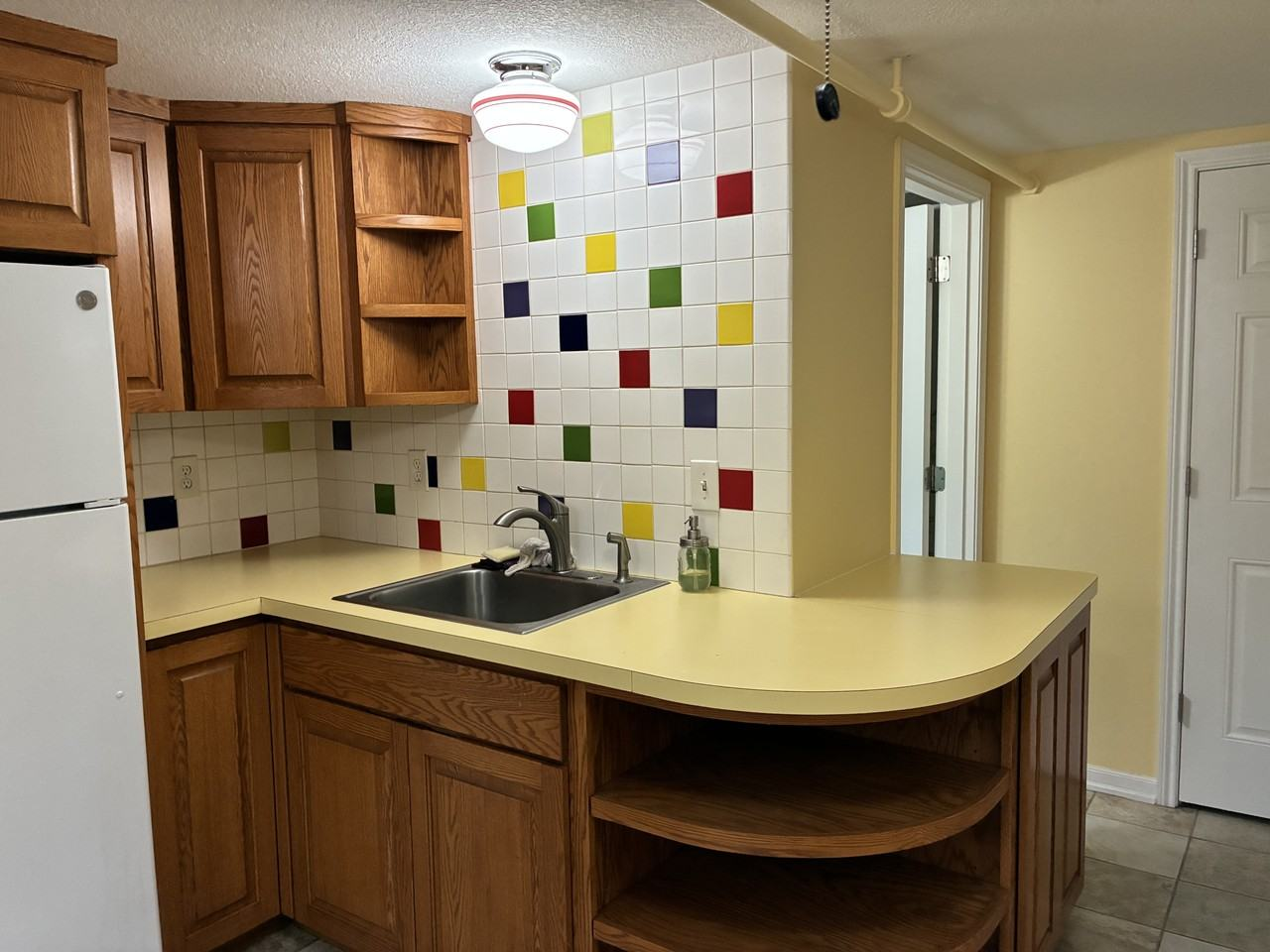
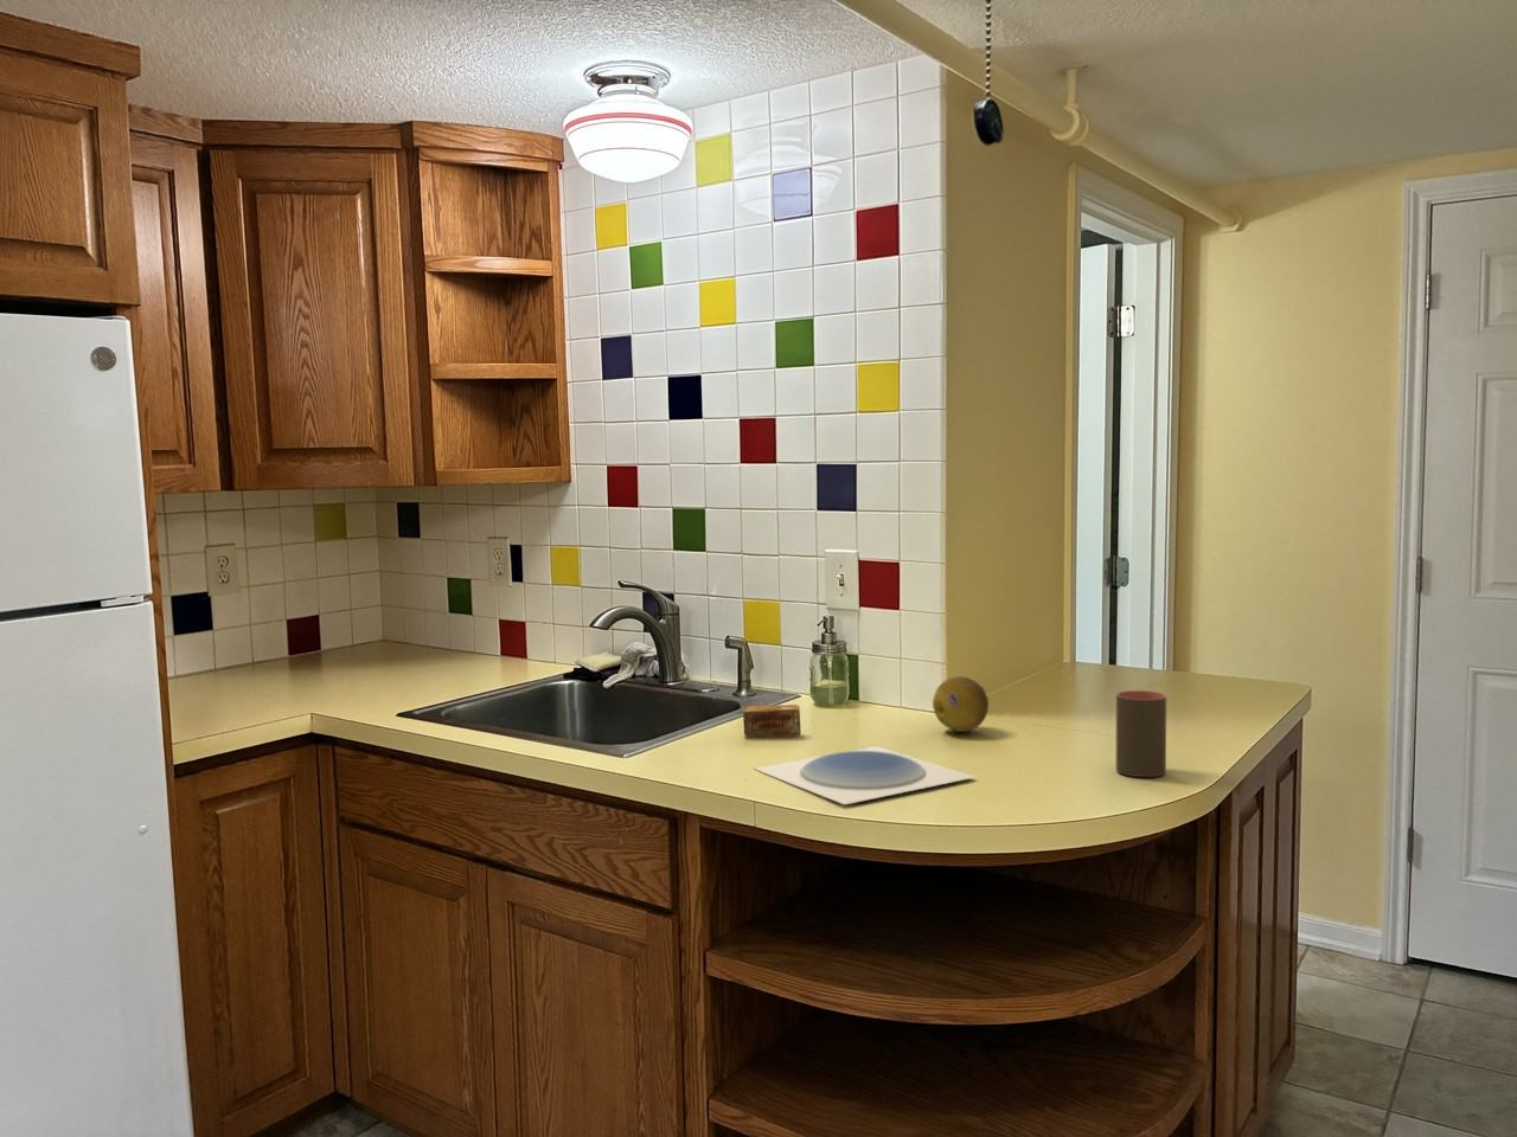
+ bowl (861, 766)
+ cup (1140, 733)
+ soap bar (772, 720)
+ fruit (960, 703)
